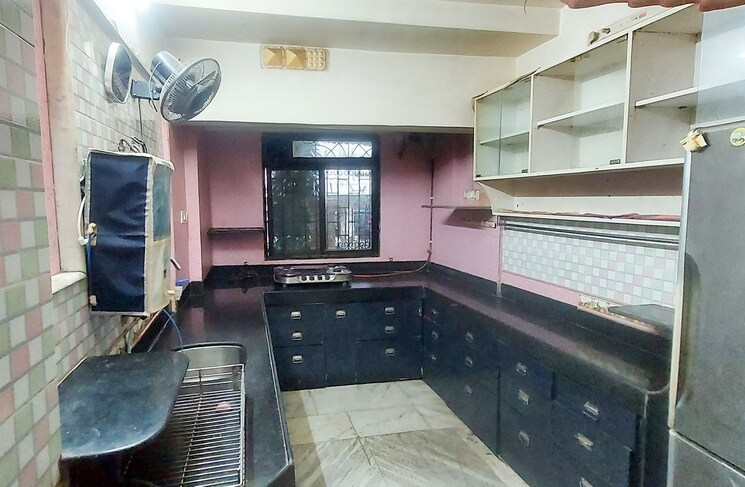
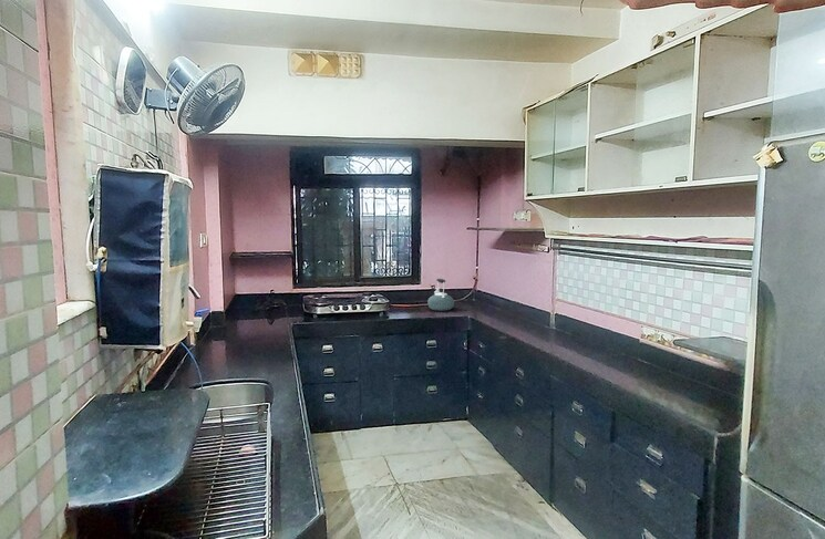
+ kettle (440, 293)
